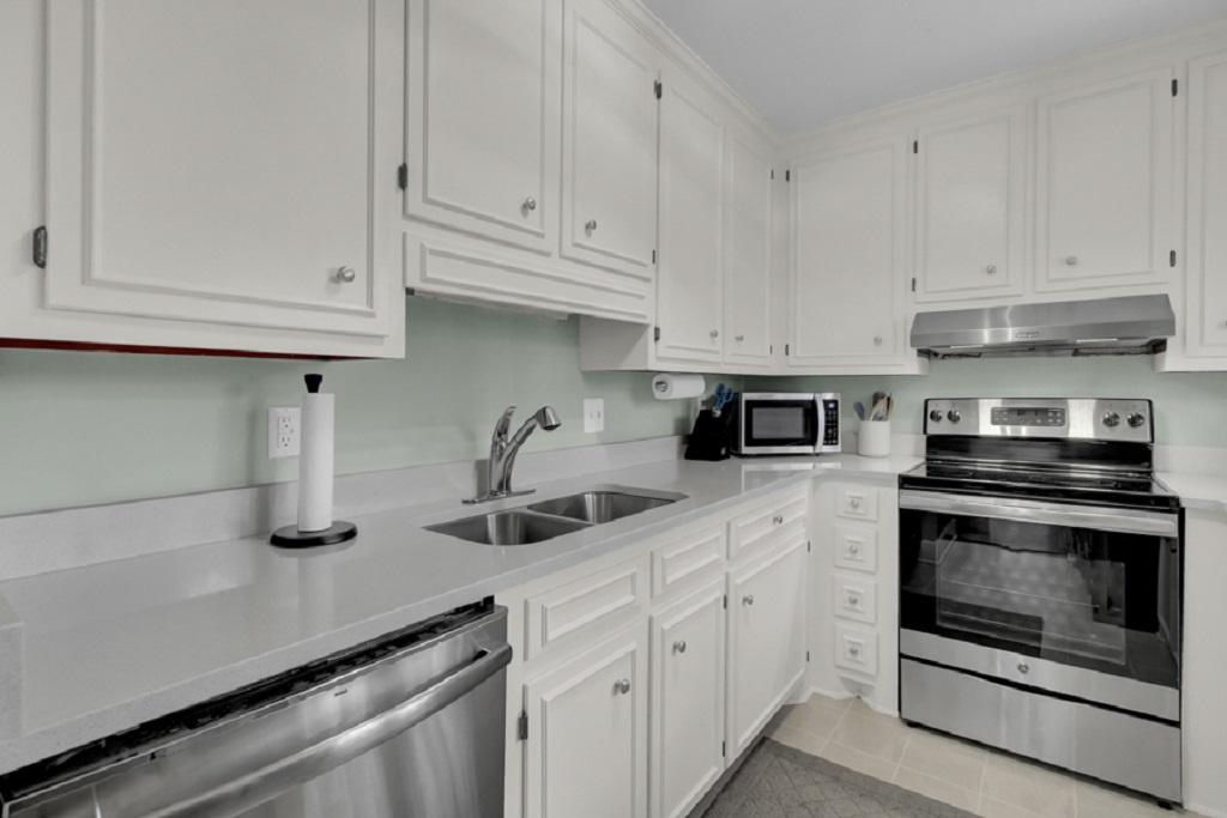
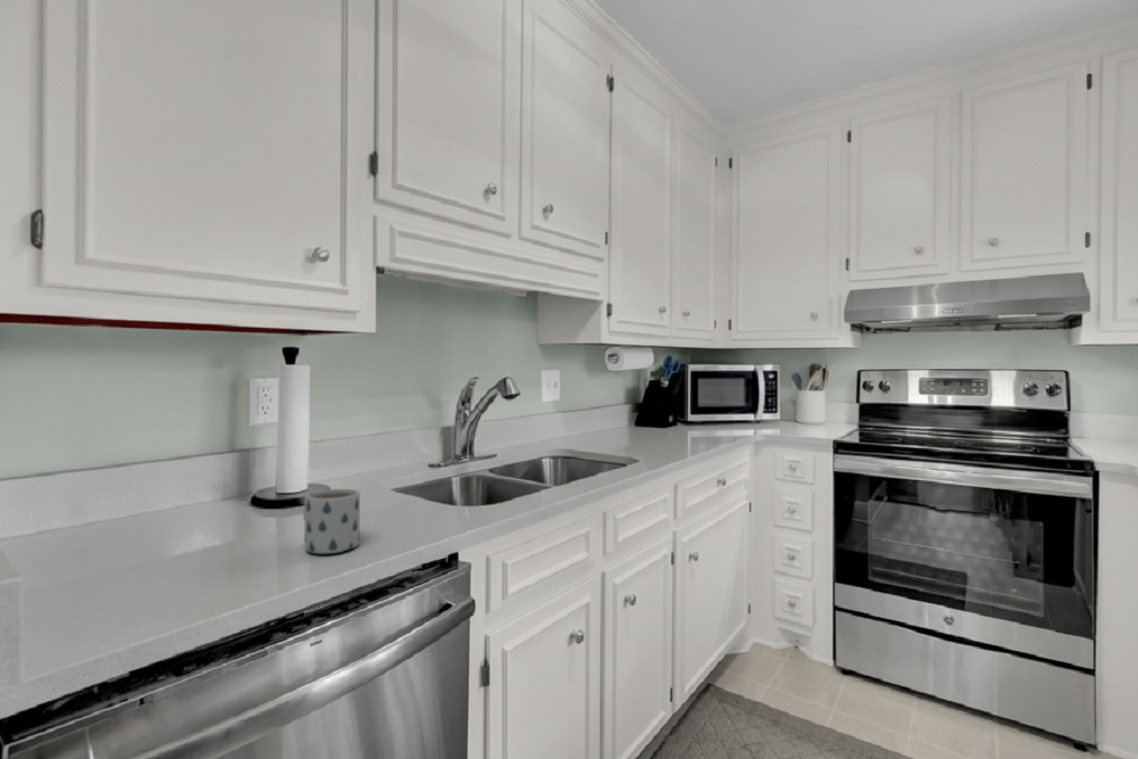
+ mug (326, 518)
